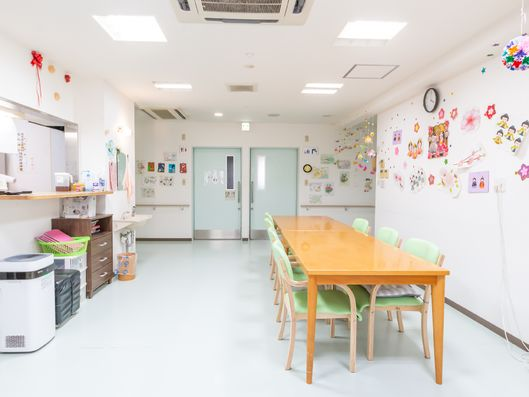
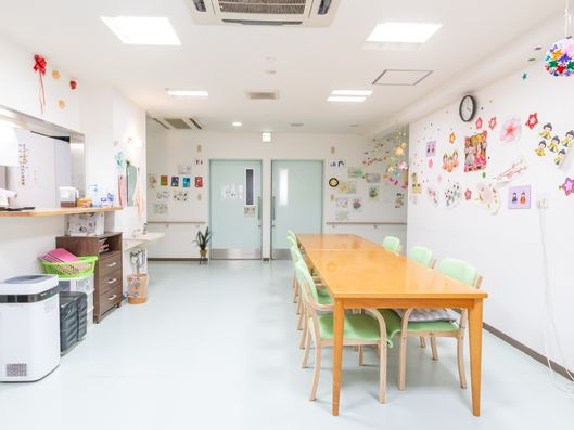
+ house plant (205, 245)
